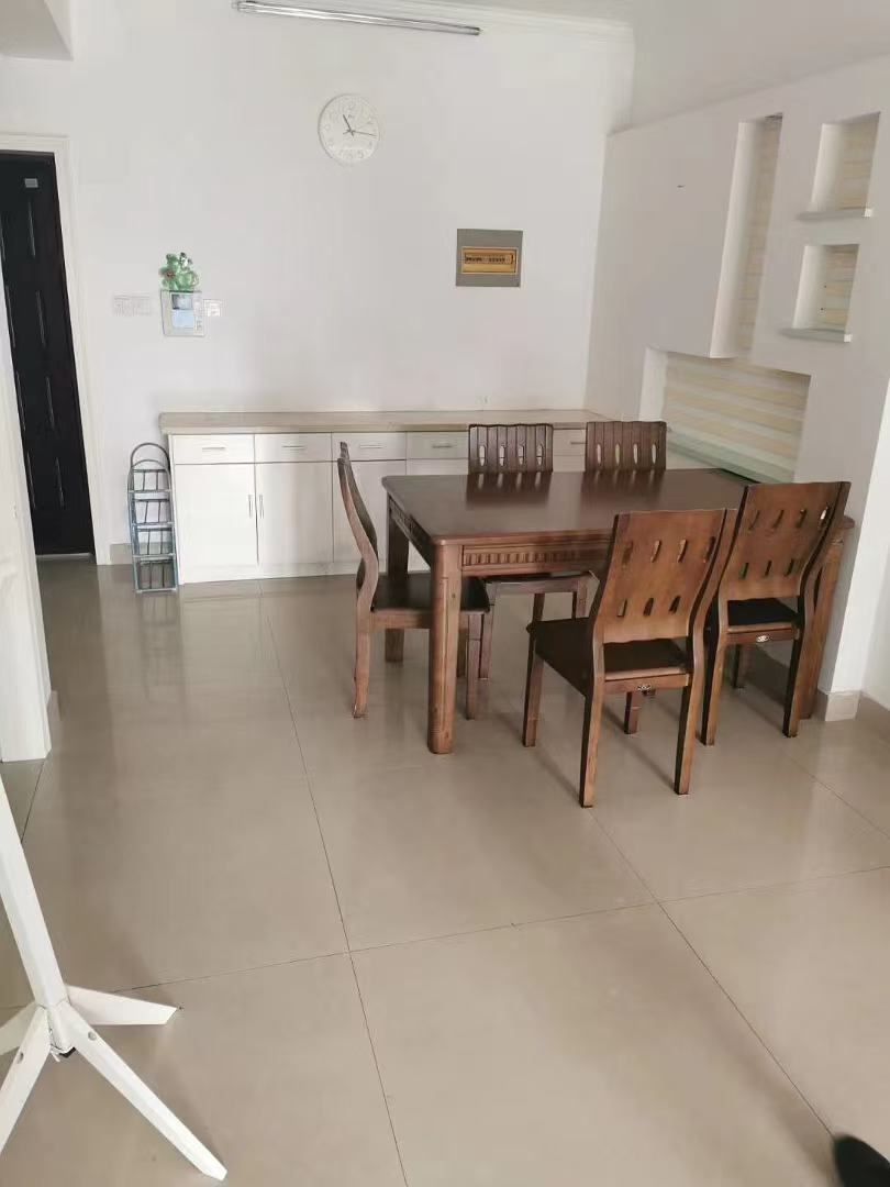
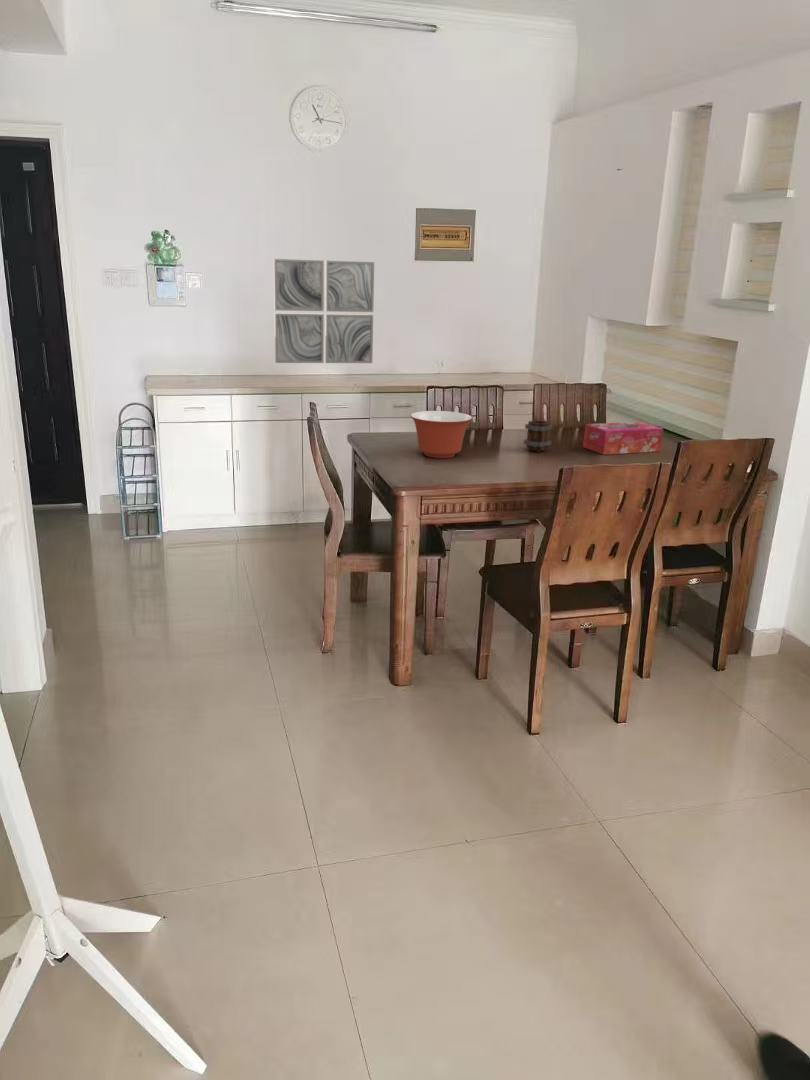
+ wall art (323, 314)
+ tissue box (622, 437)
+ mixing bowl (440, 435)
+ mug (539, 435)
